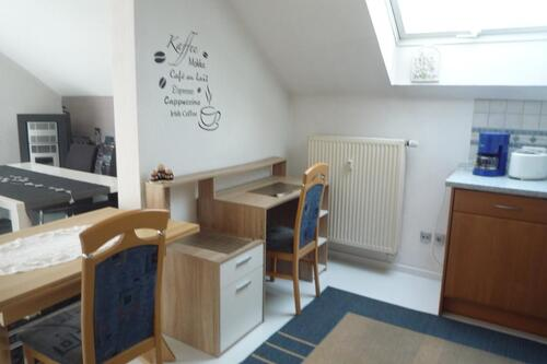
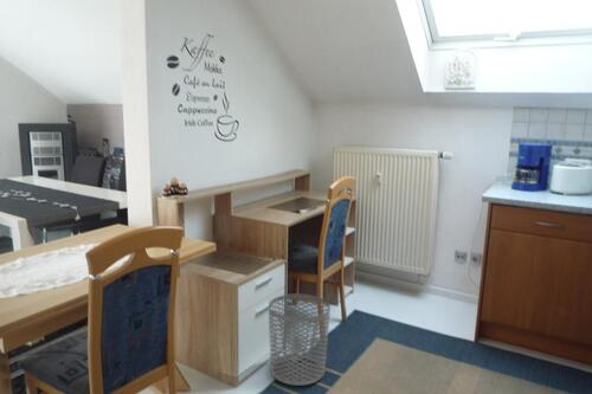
+ waste bin (298, 338)
